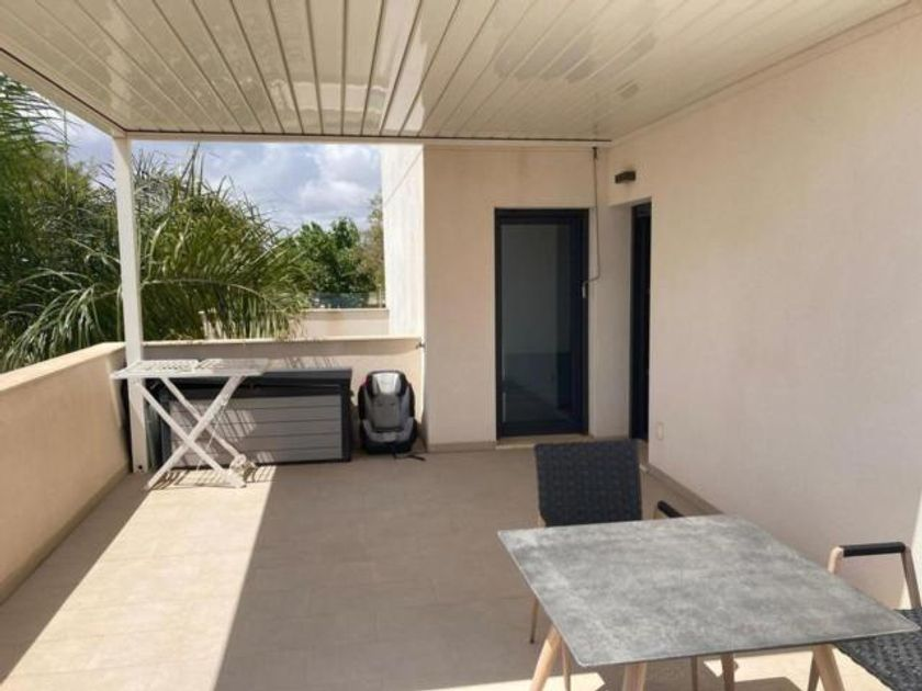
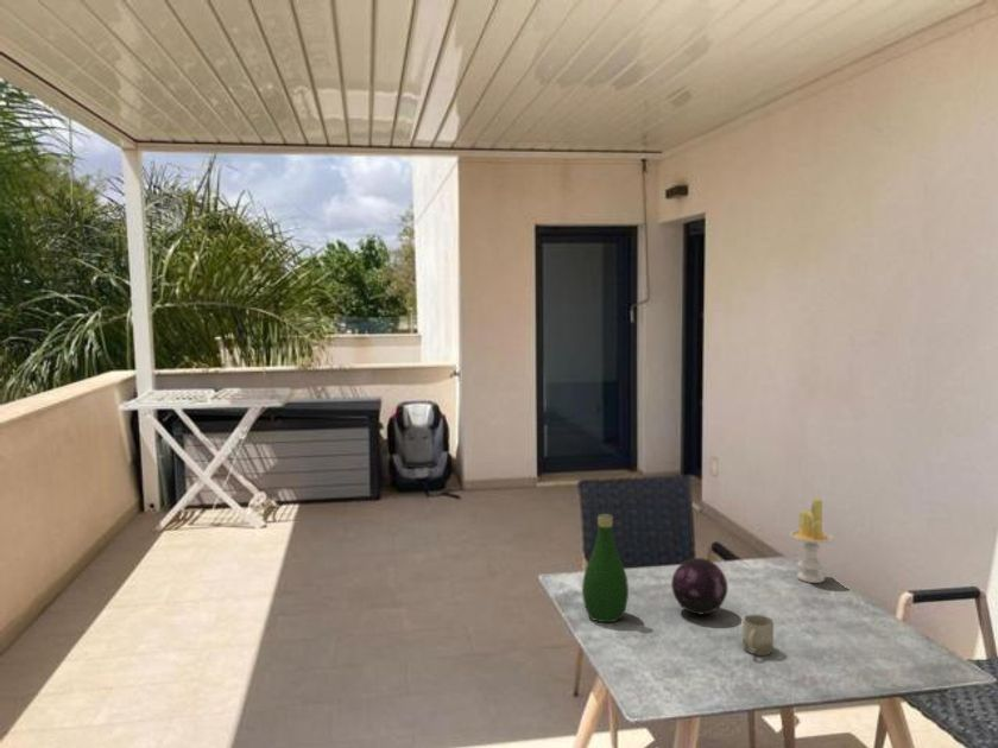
+ cup (756, 636)
+ candle (811, 538)
+ decorative orb (699, 585)
+ bottle (605, 565)
